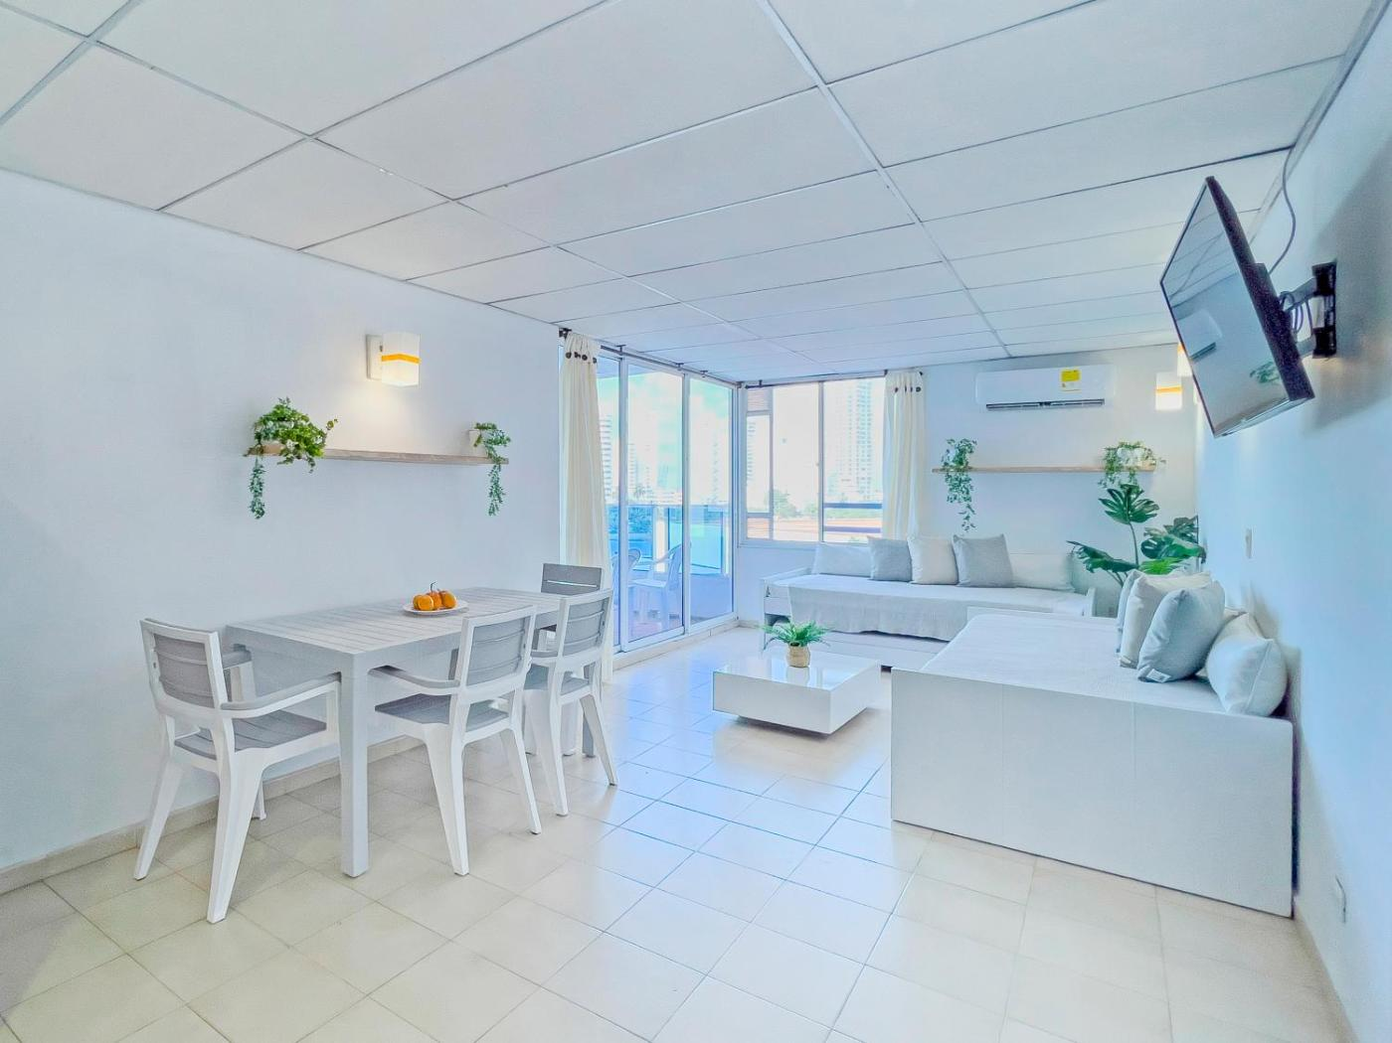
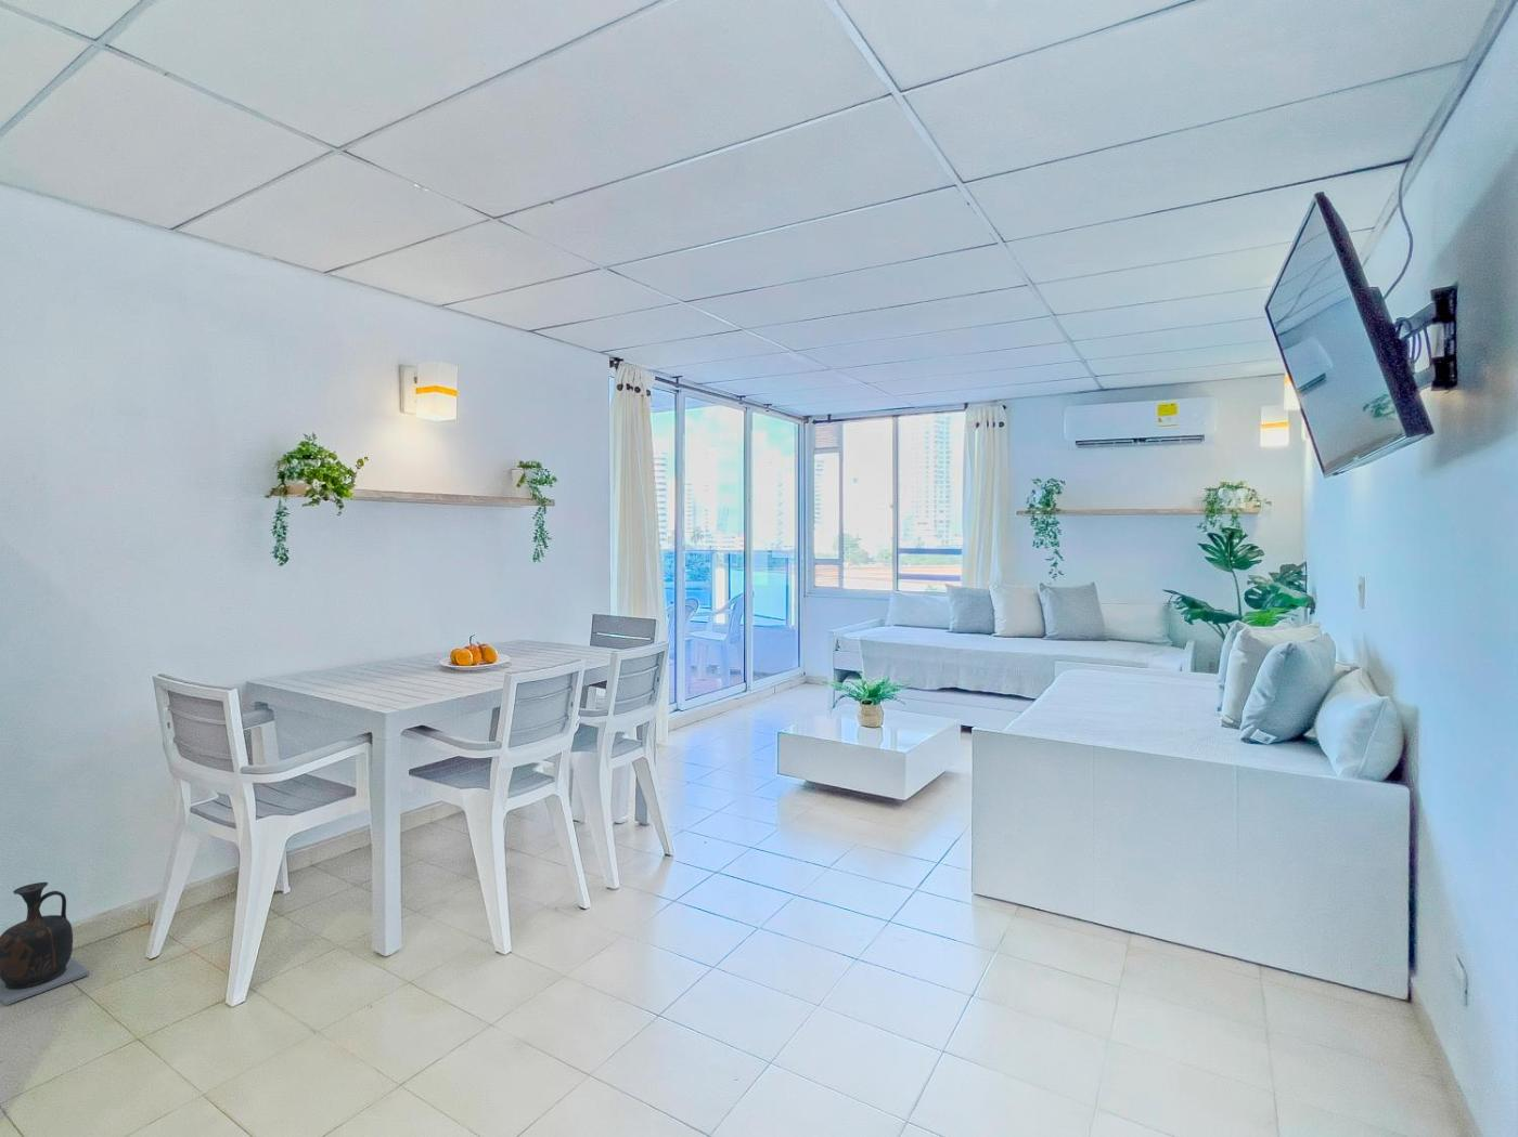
+ vase (36, 934)
